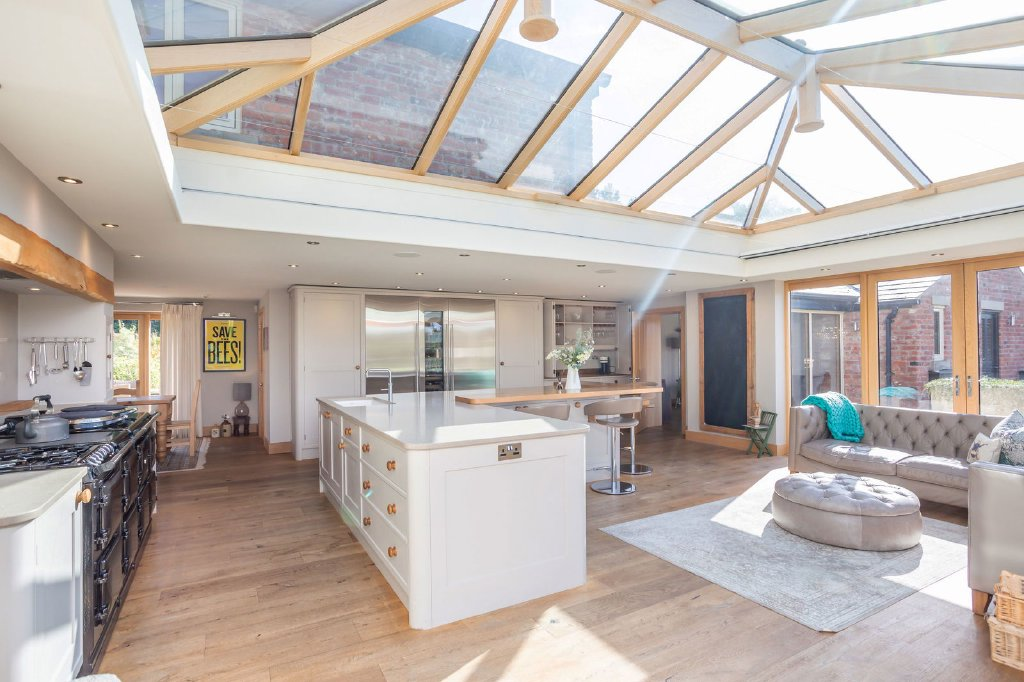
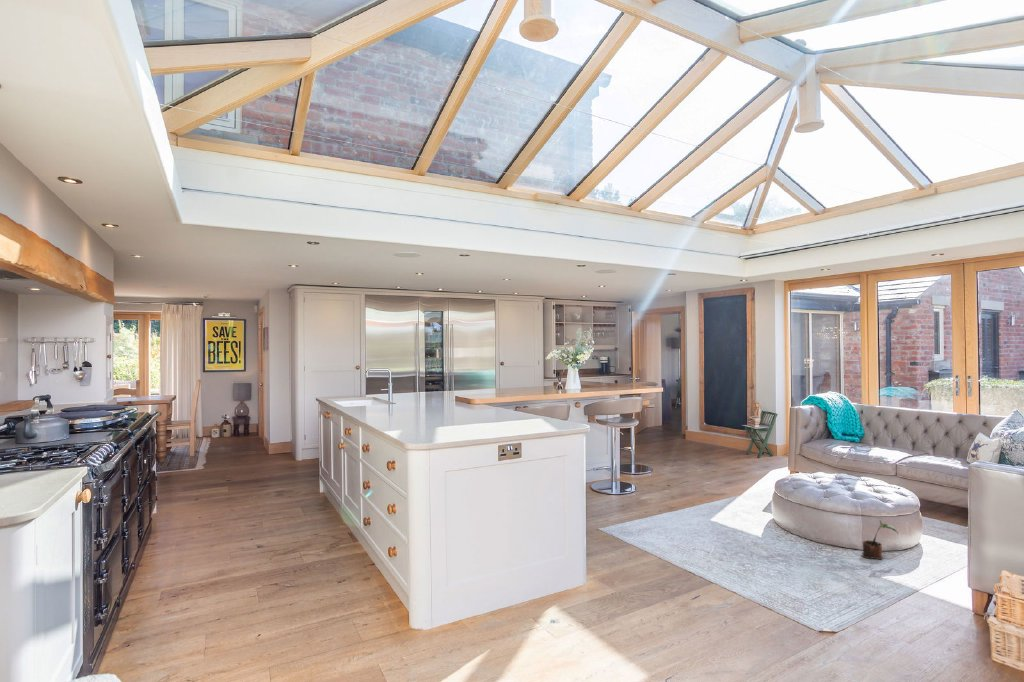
+ potted plant (876, 535)
